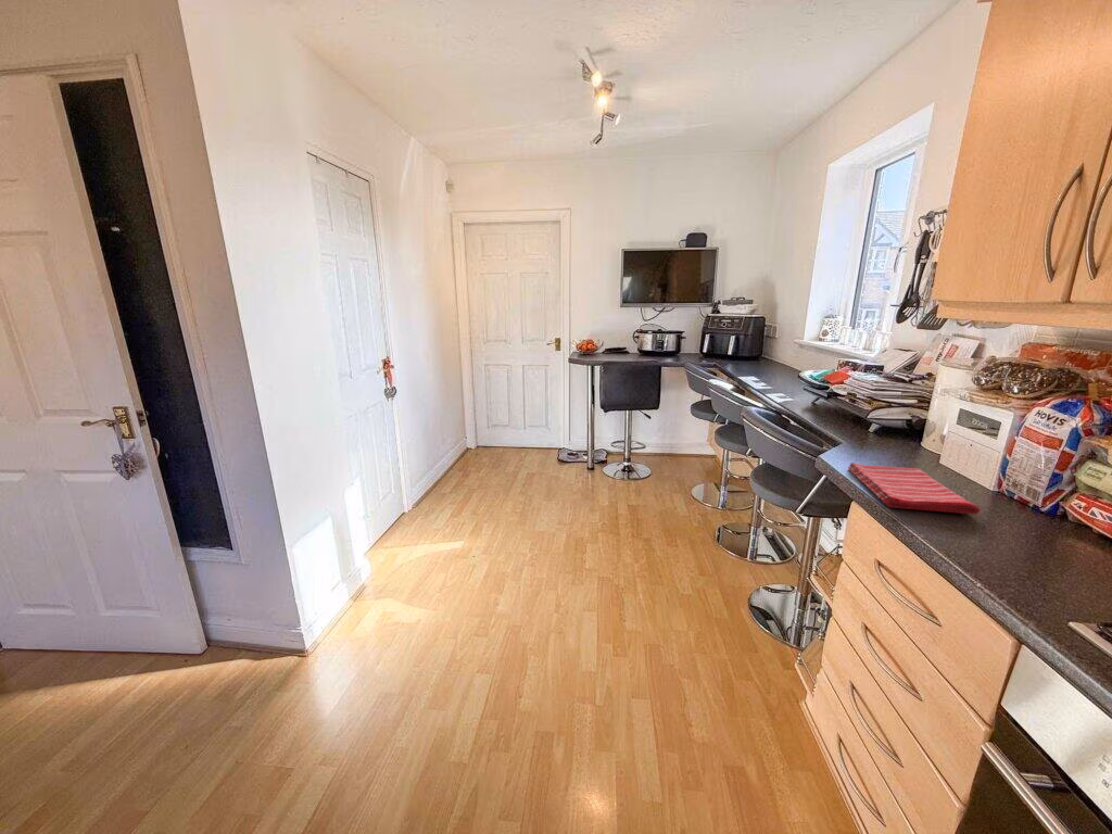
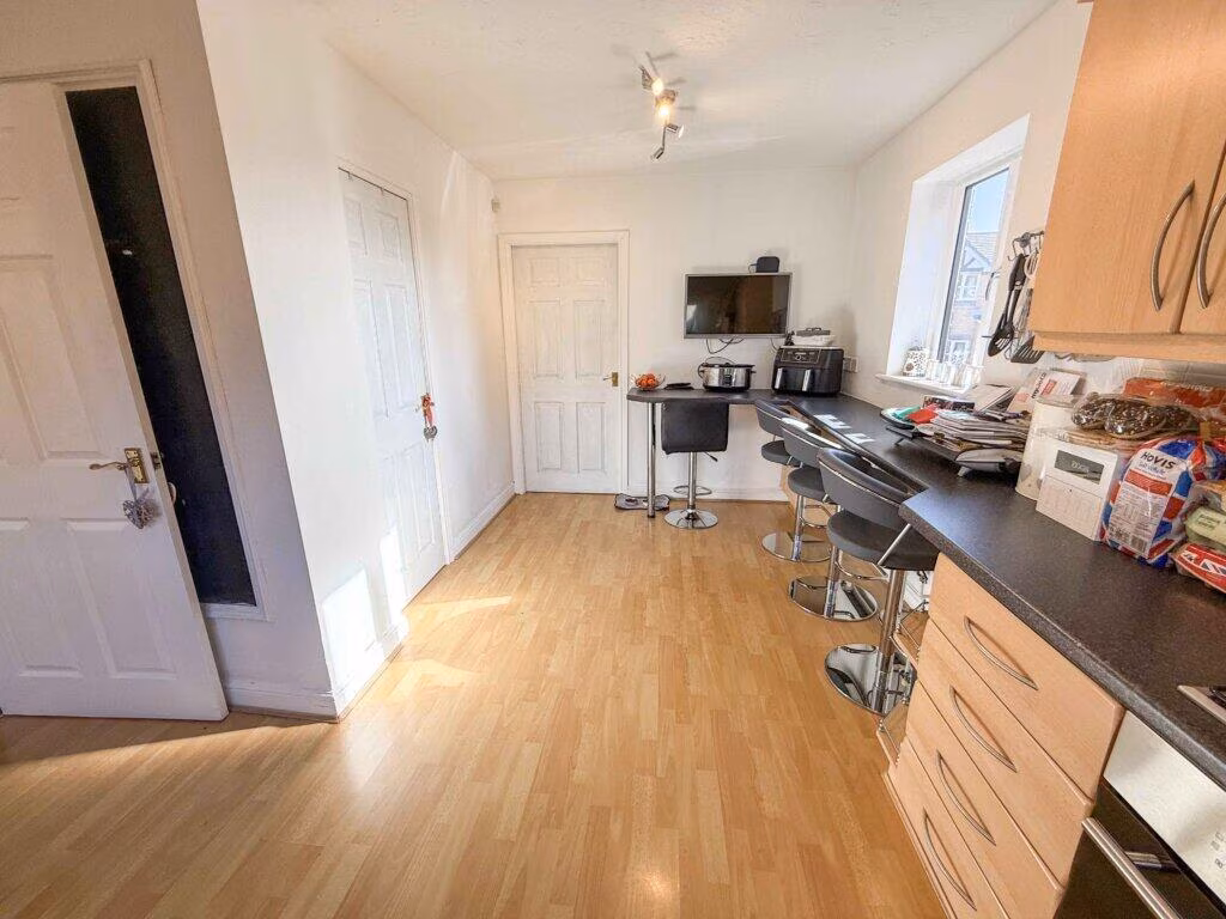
- dish towel (906, 485)
